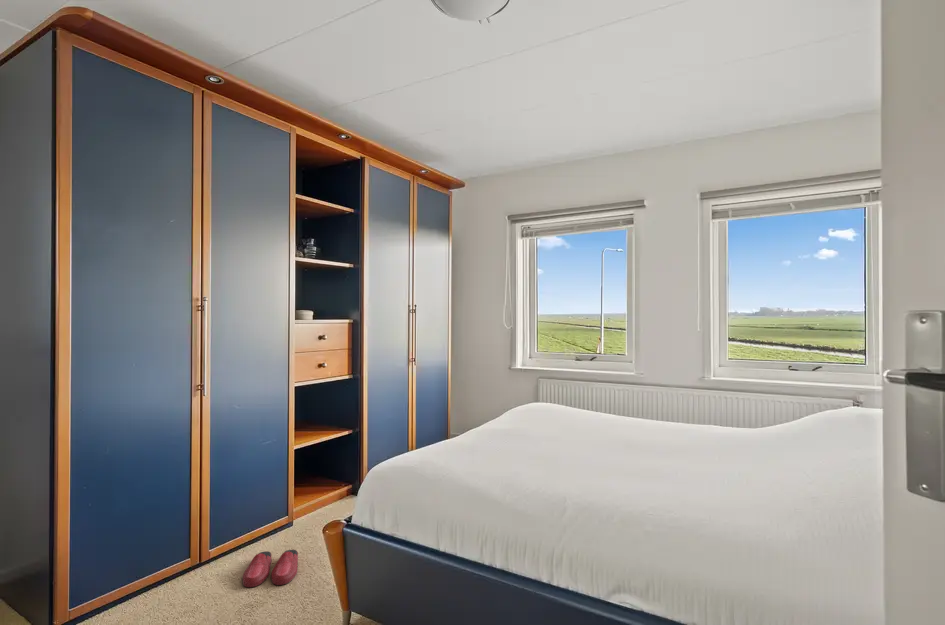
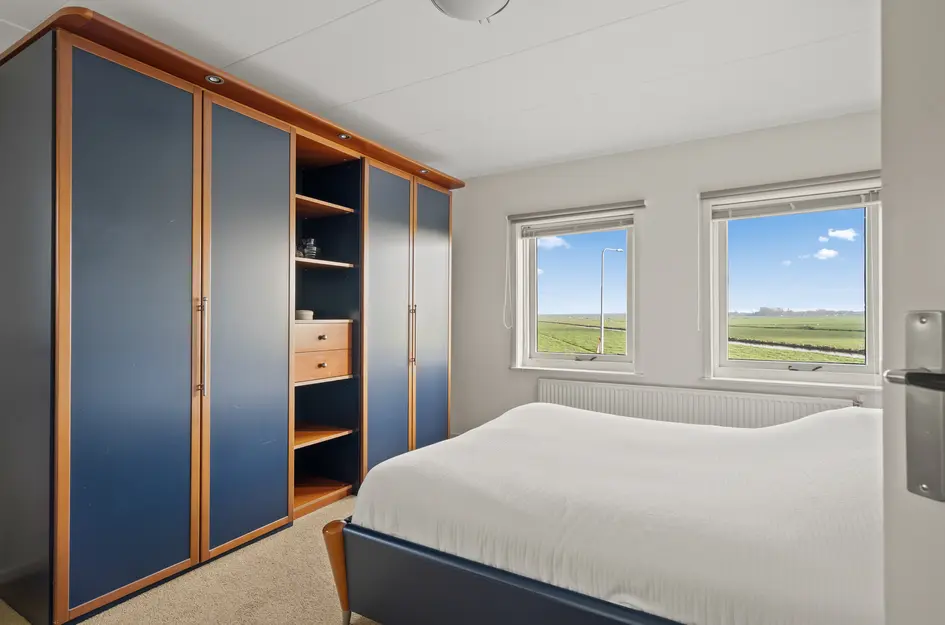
- slippers (270, 563)
